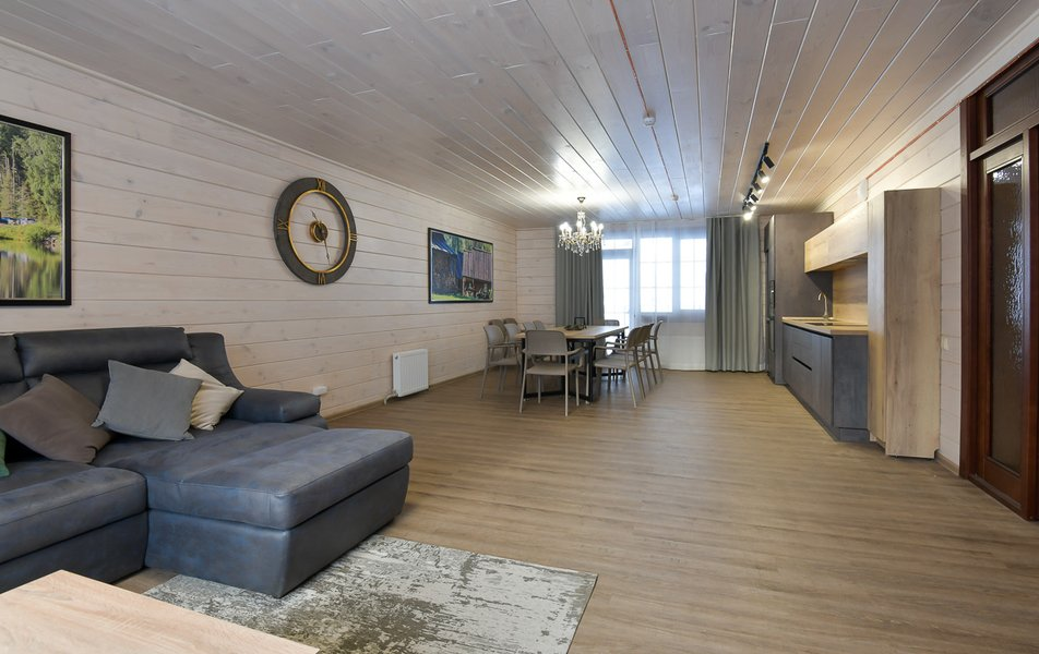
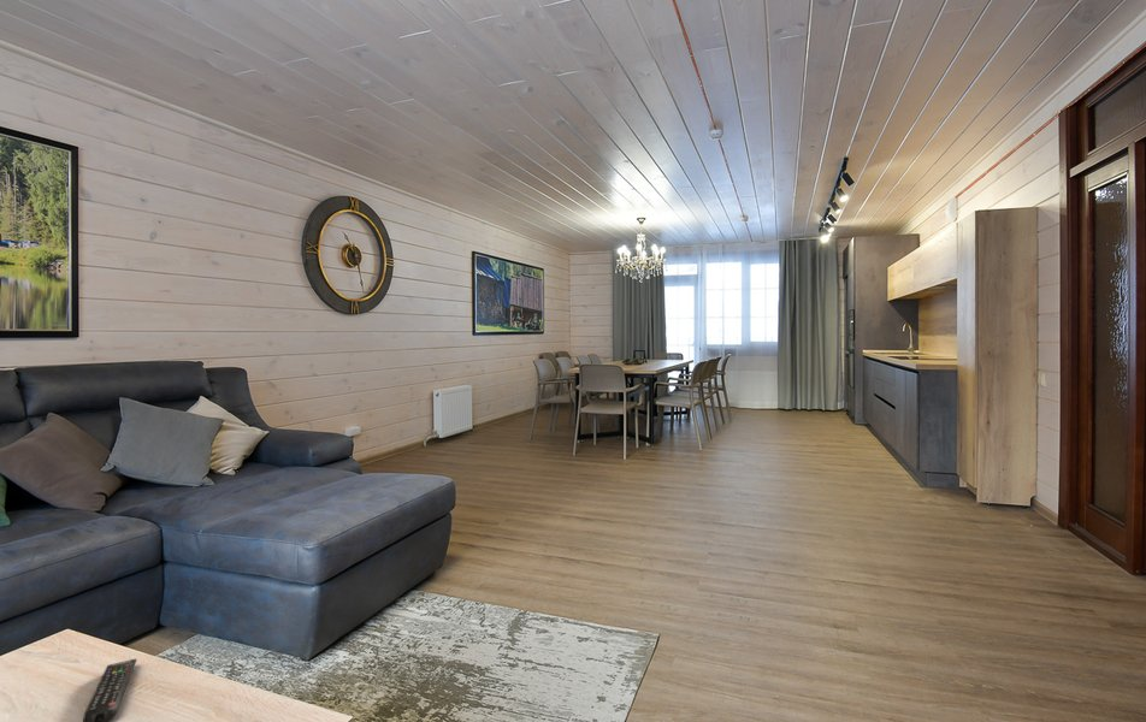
+ remote control (112, 688)
